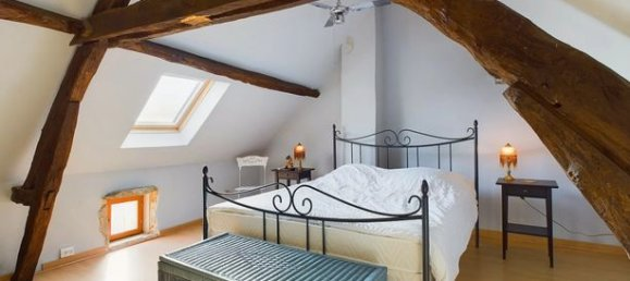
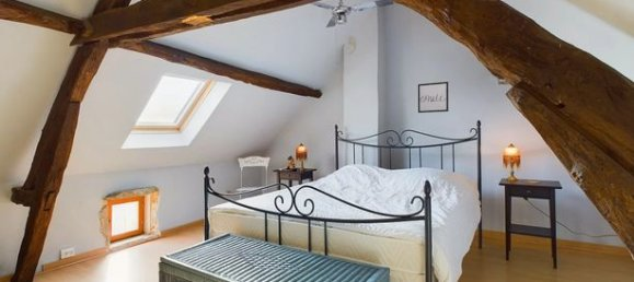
+ wall art (433, 97)
